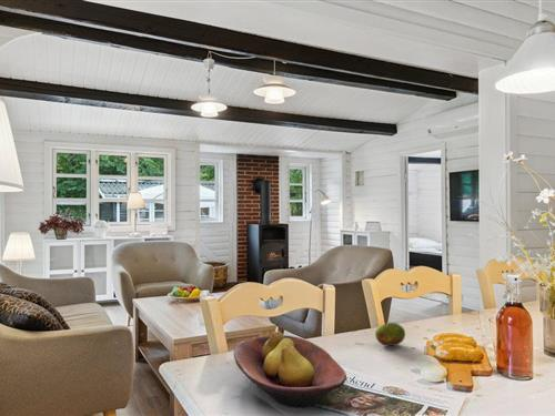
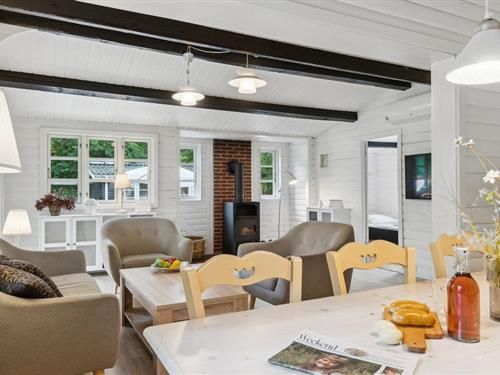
- fruit (391, 334)
- fruit bowl (285, 361)
